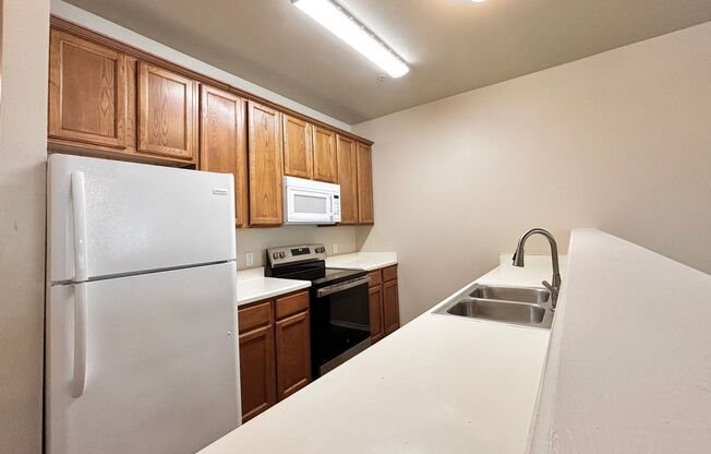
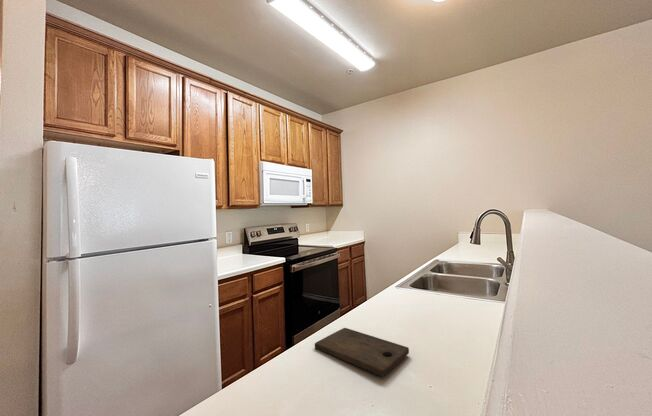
+ cutting board (360, 347)
